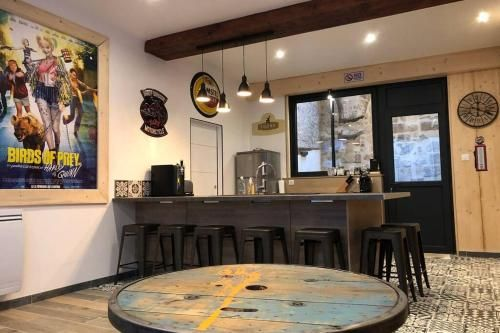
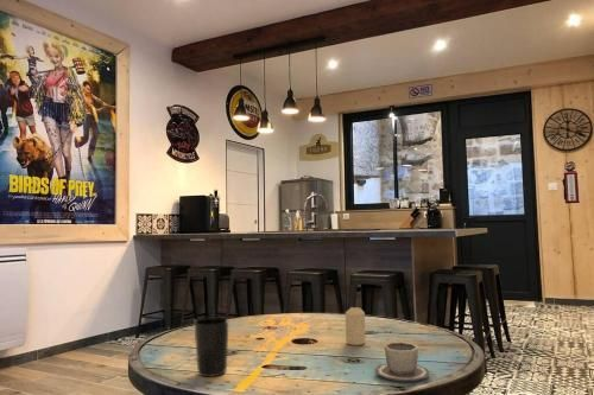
+ cup (211, 346)
+ cup (402, 359)
+ candle (355, 325)
